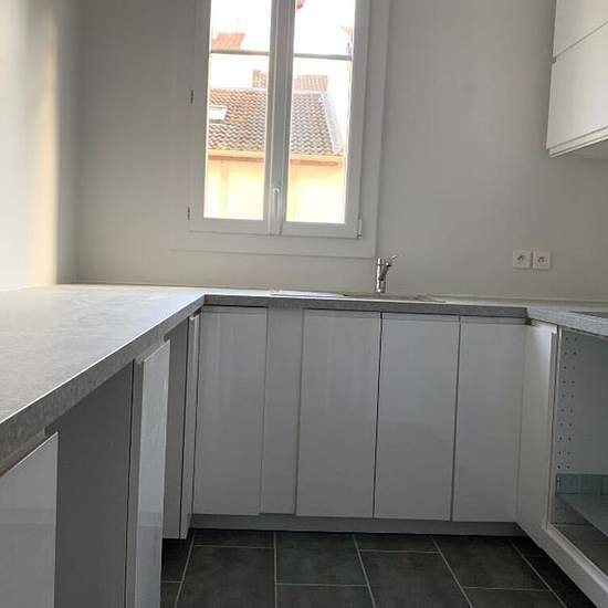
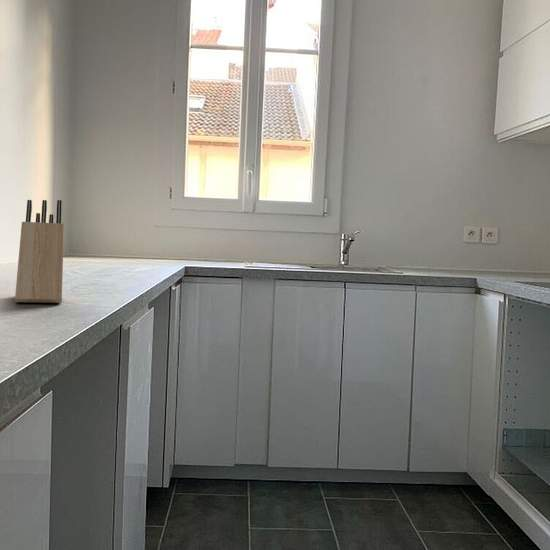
+ knife block (41, 247)
